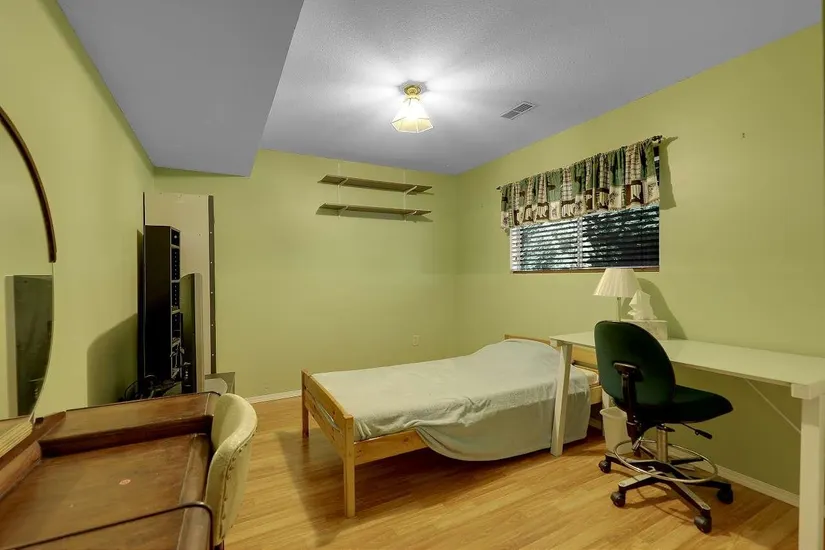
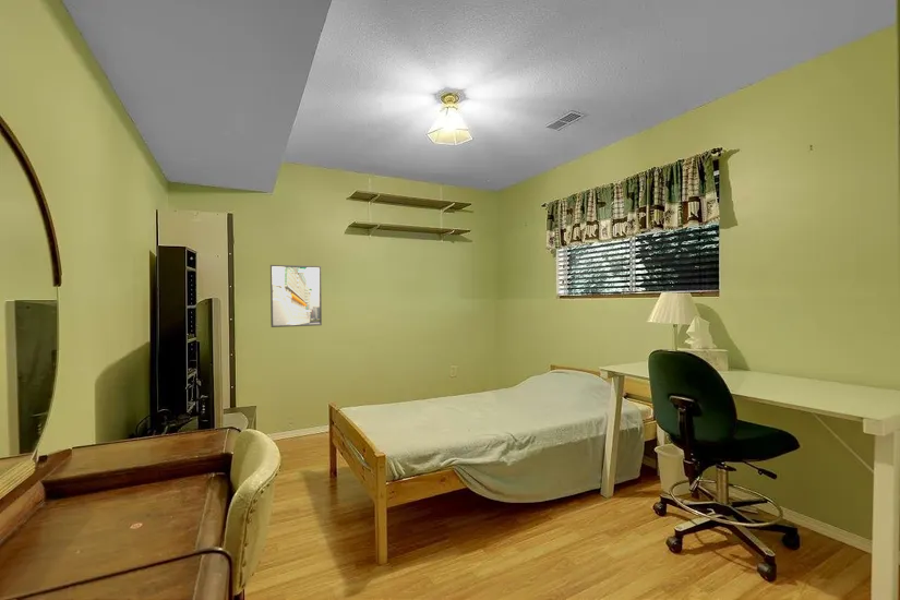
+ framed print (296, 296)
